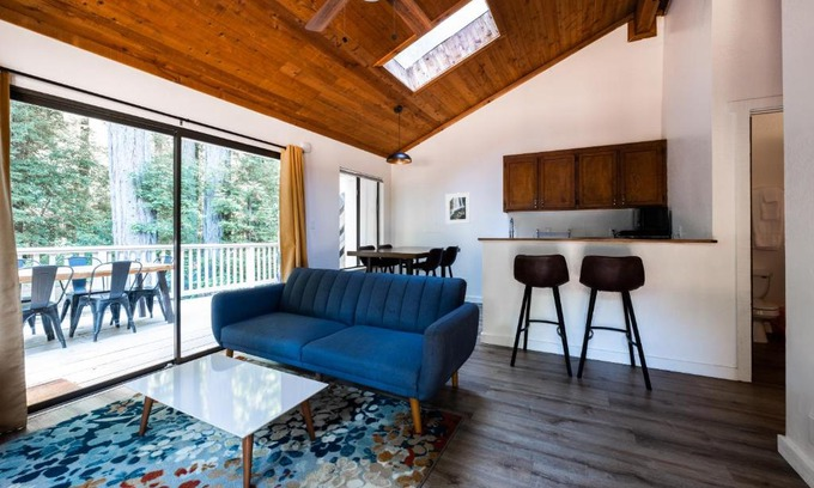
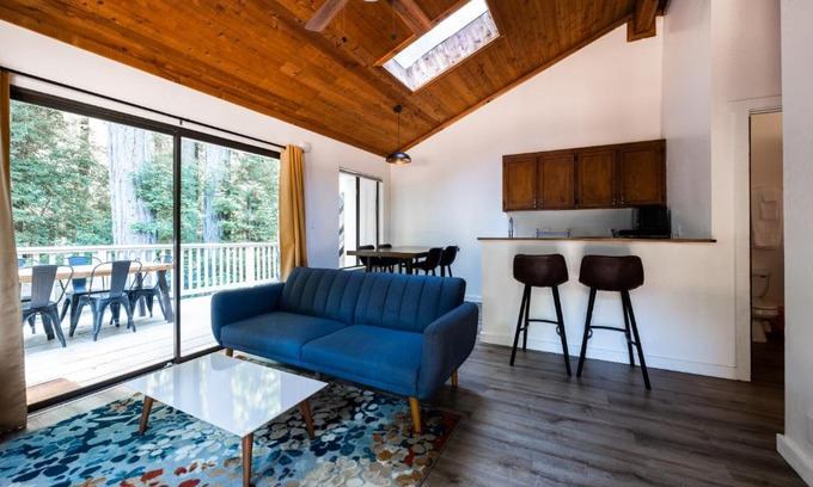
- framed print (457, 208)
